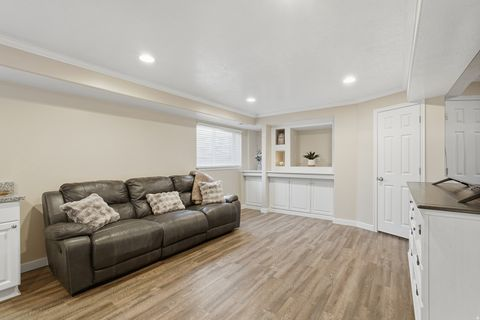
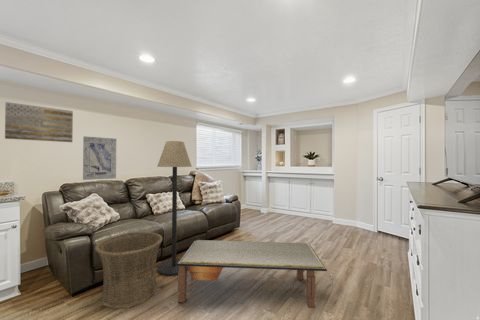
+ coffee table (250, 267)
+ wall art (100, 158)
+ wall art (41, 123)
+ floor lamp (174, 204)
+ basket (130, 267)
